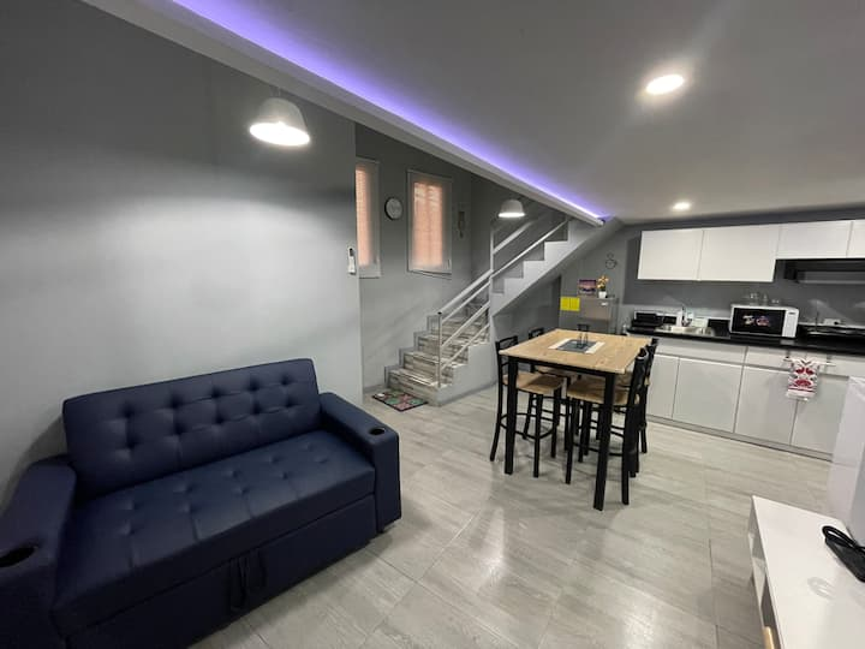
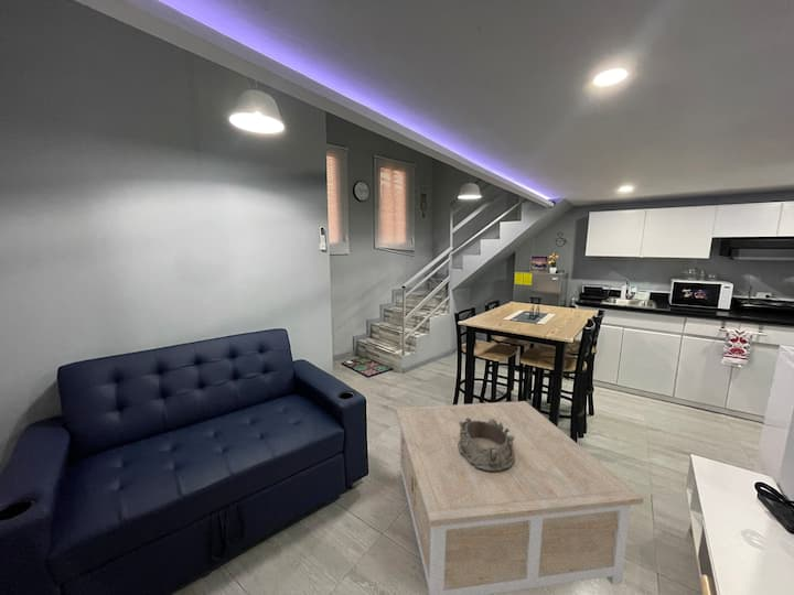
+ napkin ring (485, 437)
+ coffee table (490, 479)
